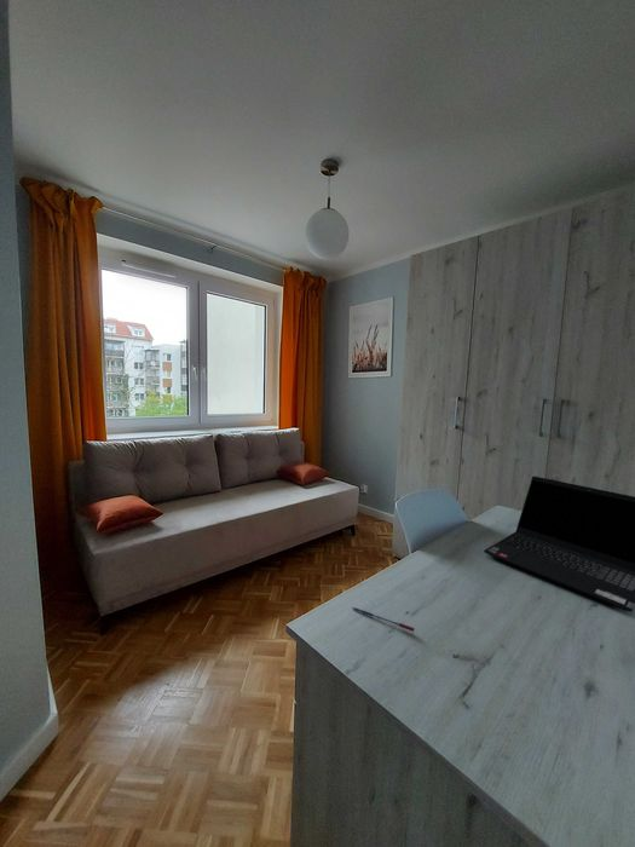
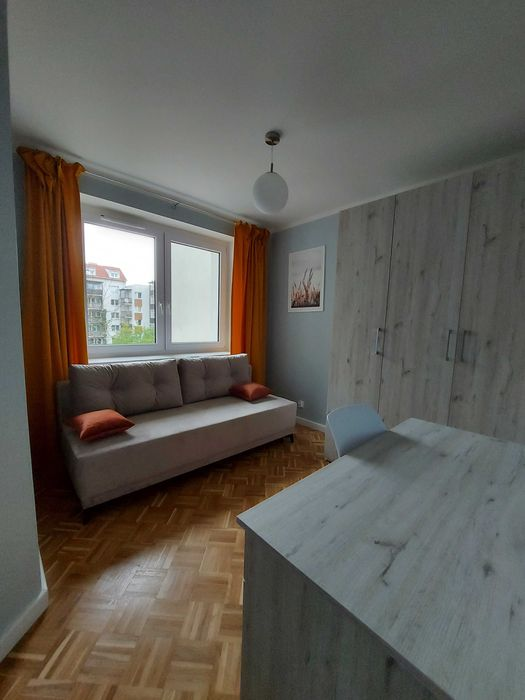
- laptop computer (570, 530)
- pen (381, 617)
